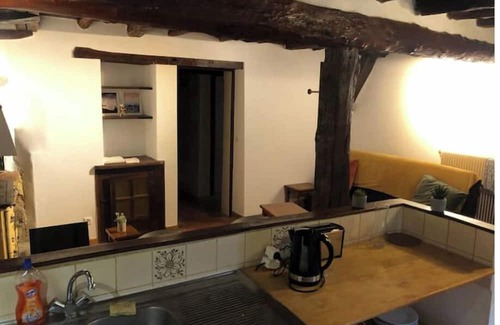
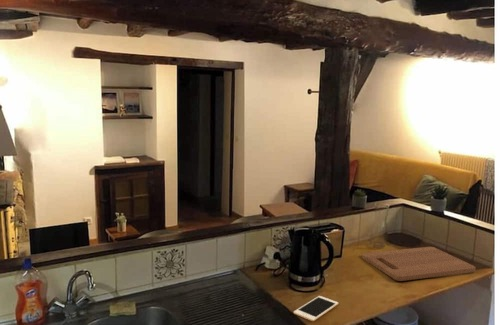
+ cutting board (416, 262)
+ cell phone (316, 307)
